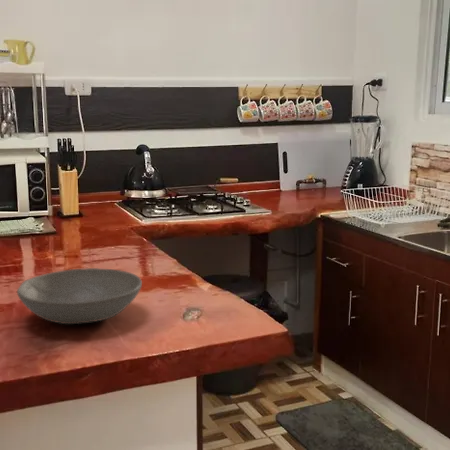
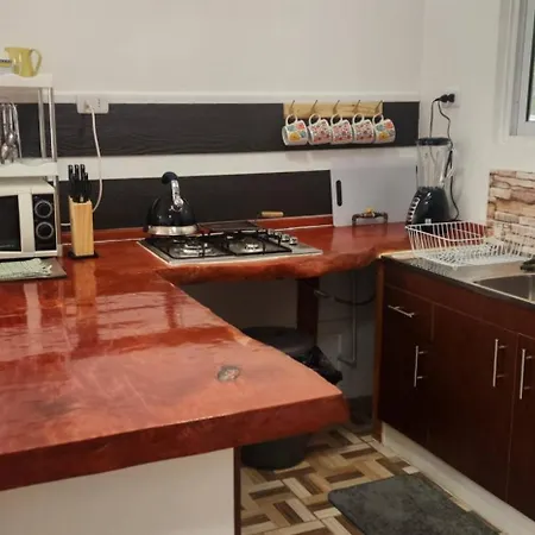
- bowl (80, 300)
